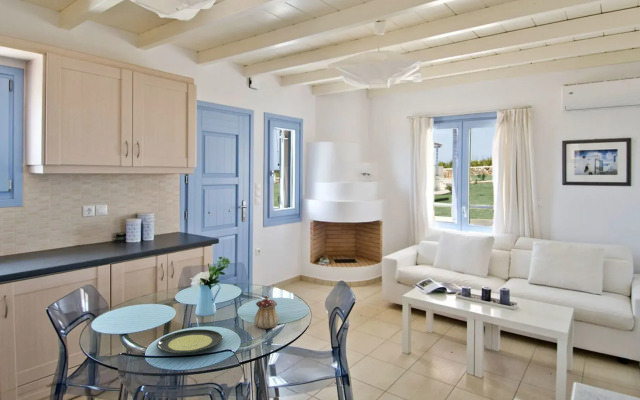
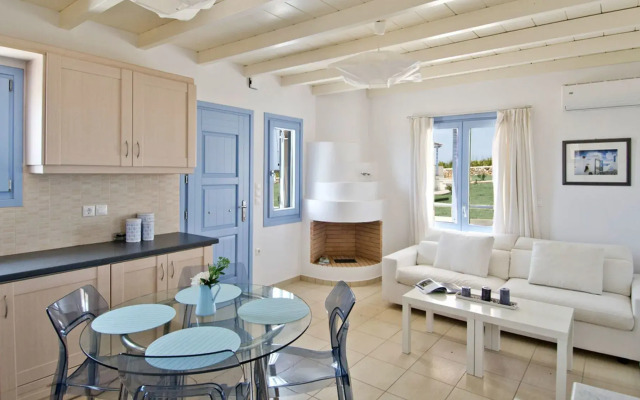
- plate (190, 342)
- teapot (266, 311)
